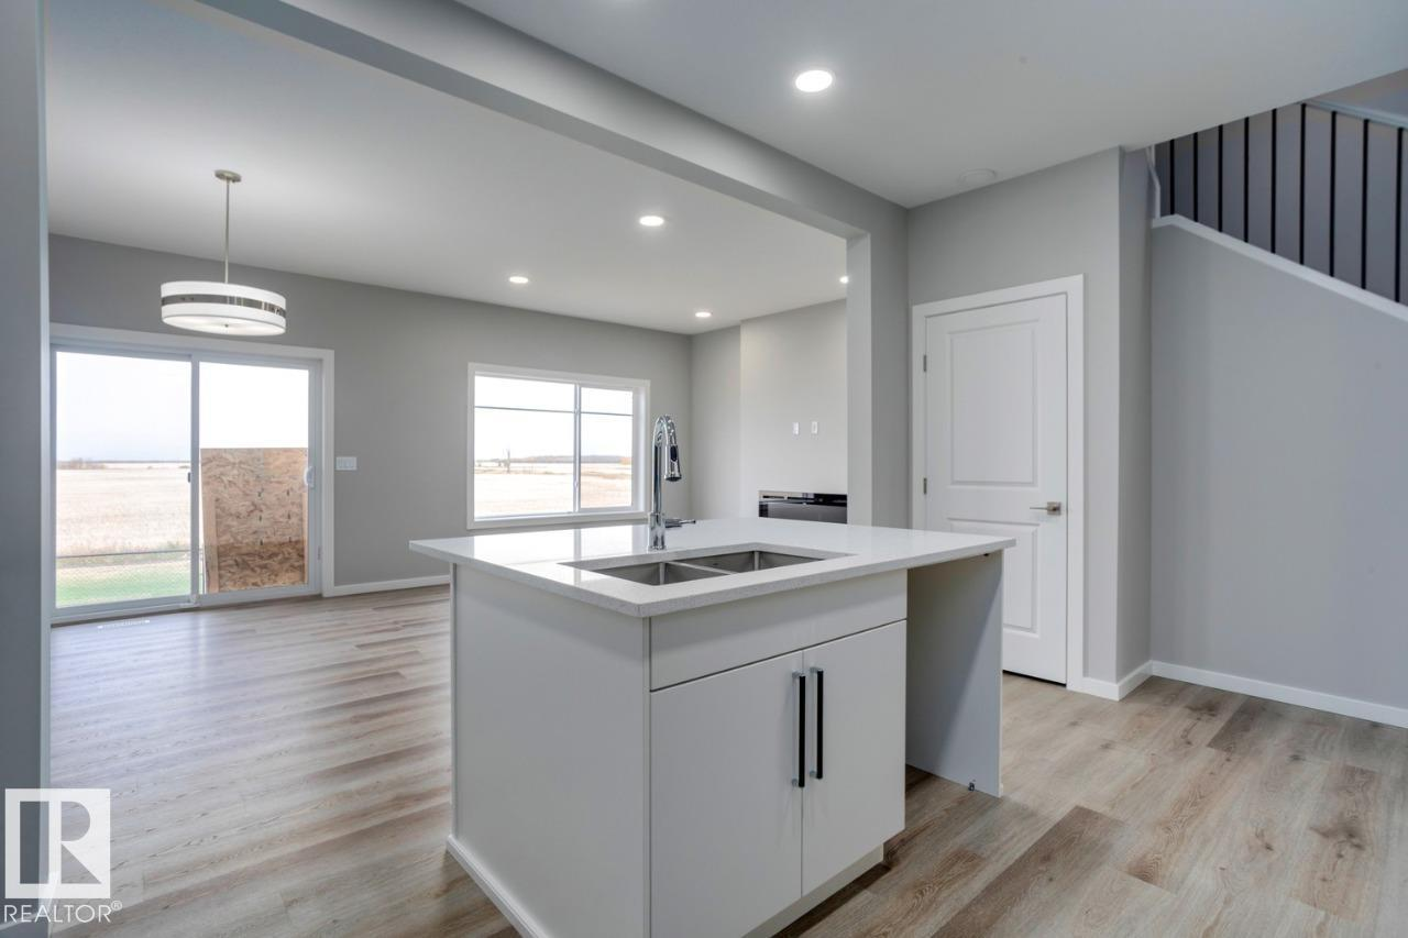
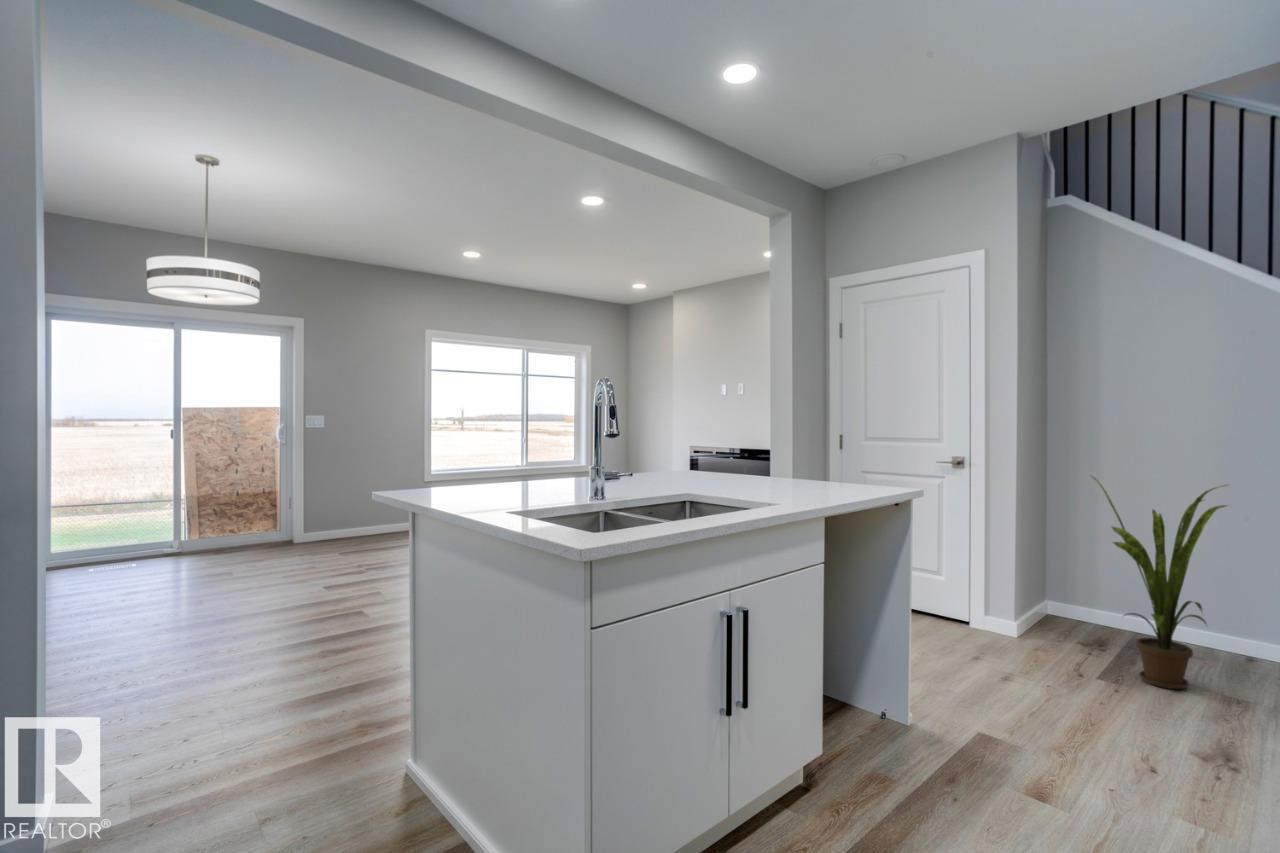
+ house plant (1177, 582)
